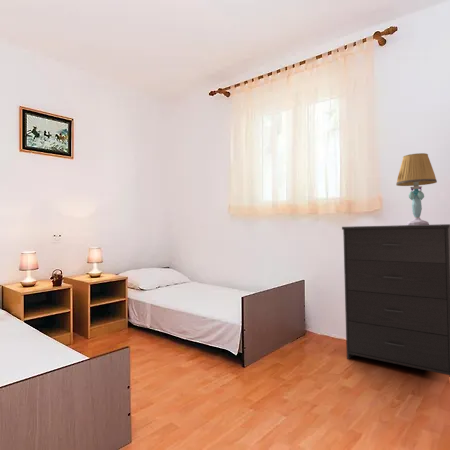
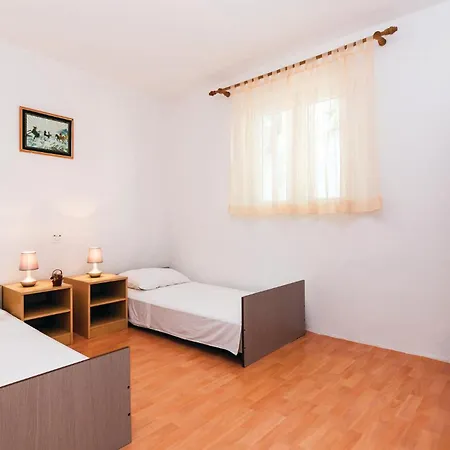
- dresser (399, 294)
- table lamp (416, 189)
